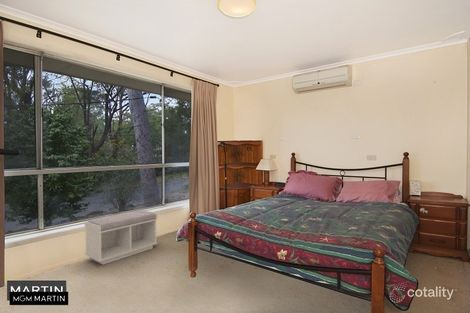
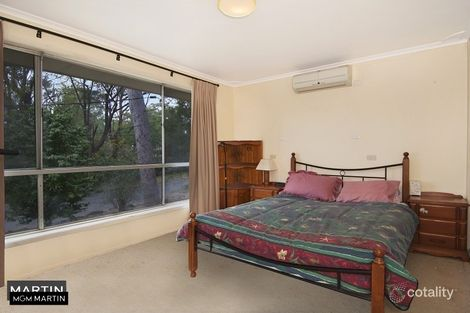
- bench (123, 234)
